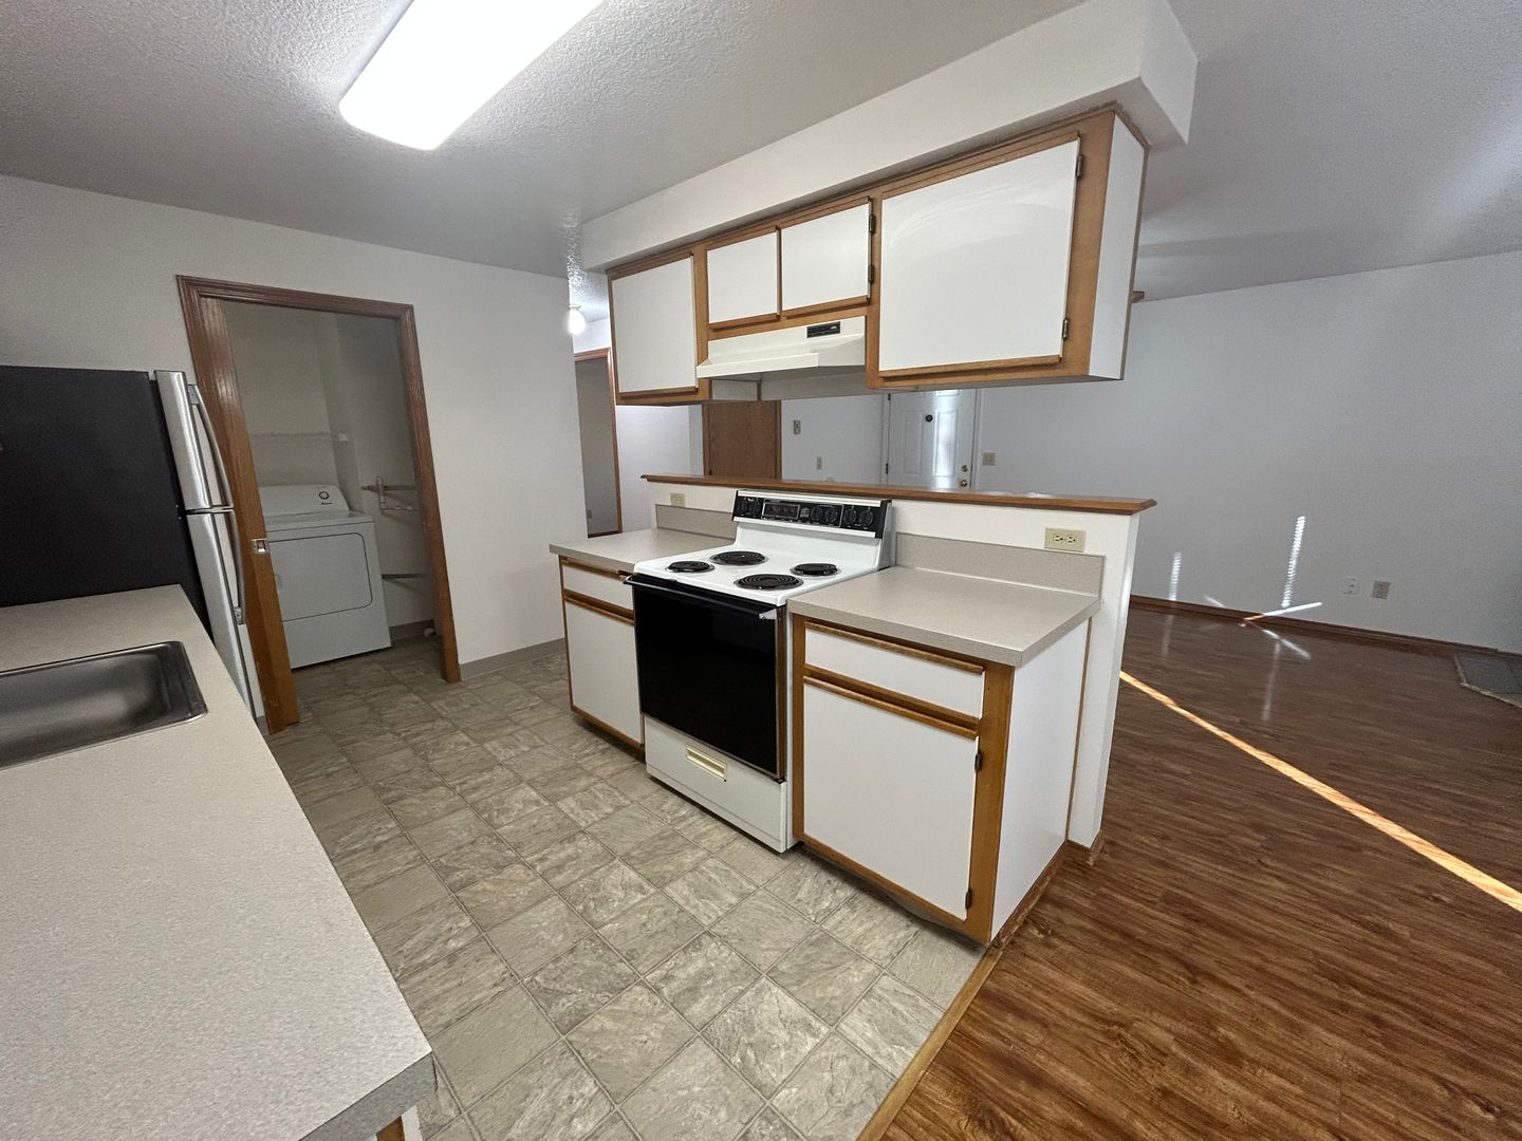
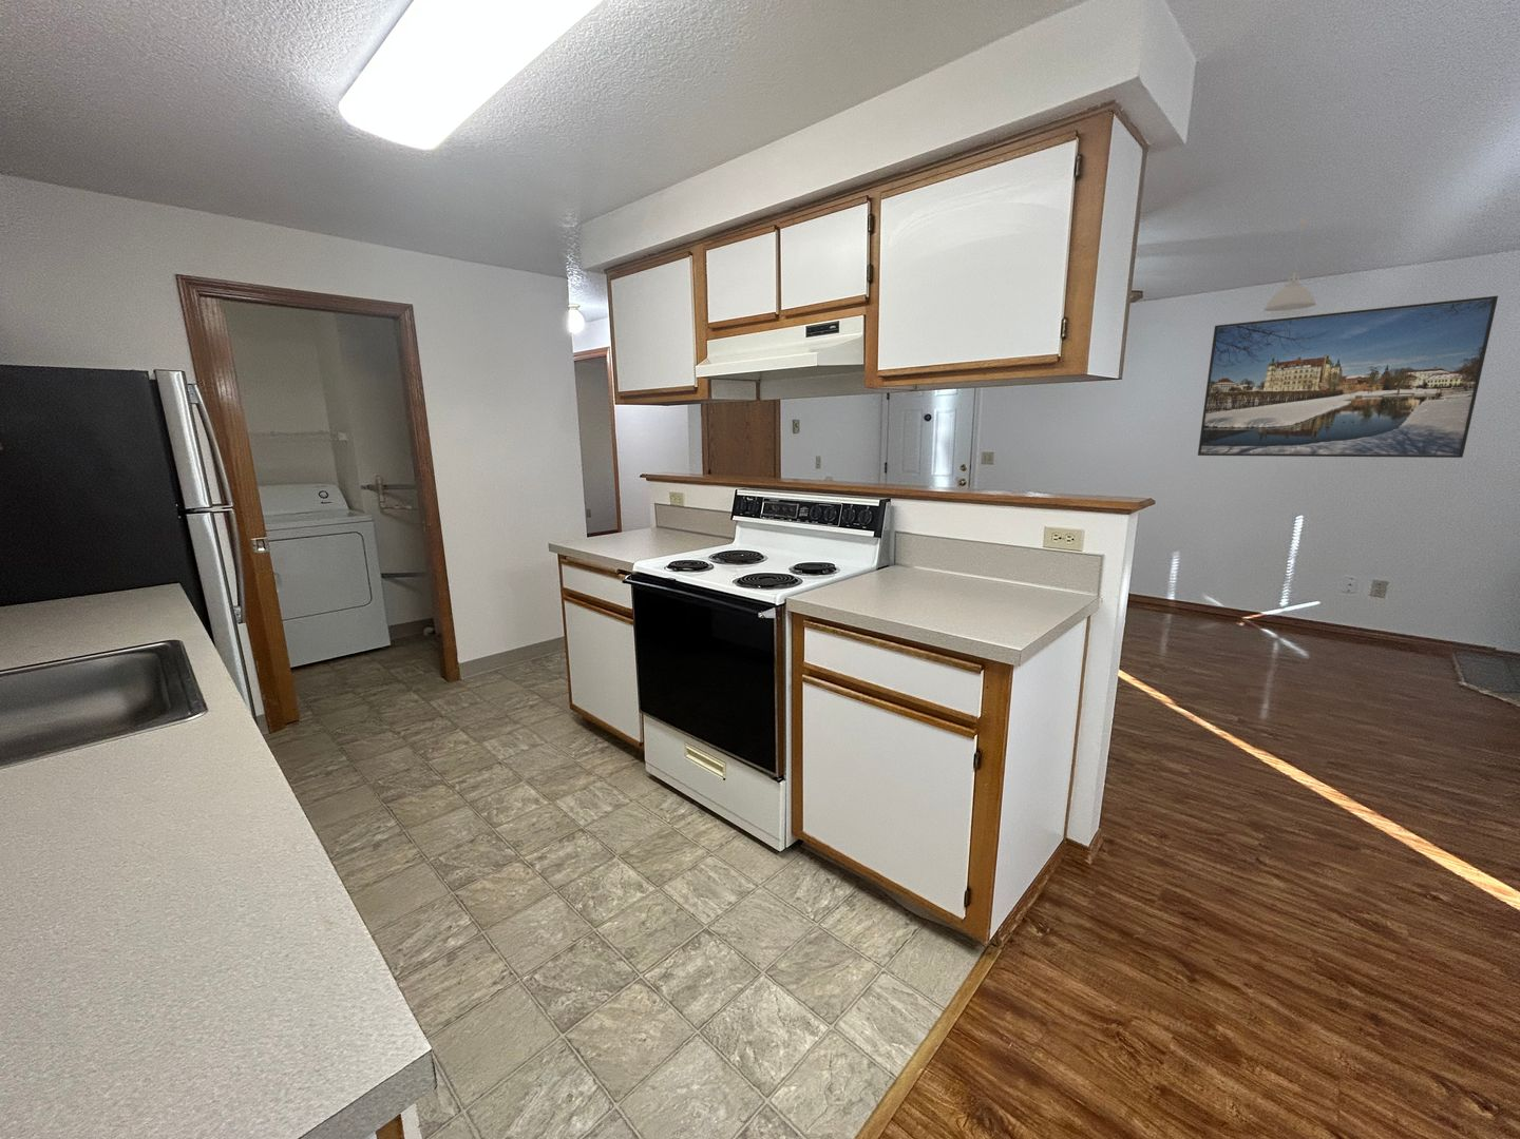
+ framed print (1327, 386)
+ pendant light (1295, 263)
